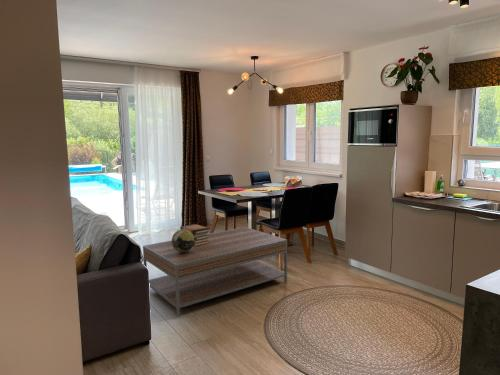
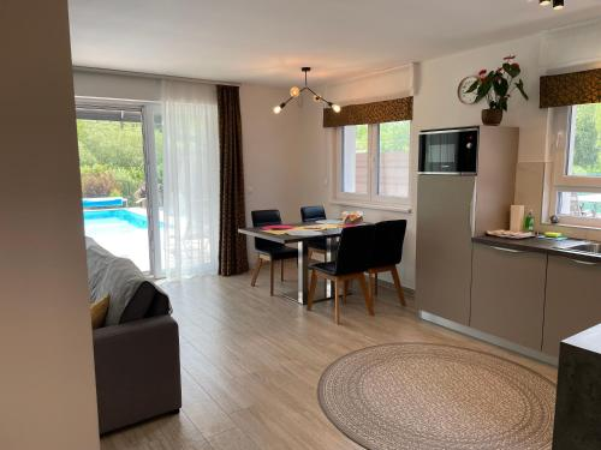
- coffee table (216, 263)
- decorative sphere (183, 240)
- book stack (194, 234)
